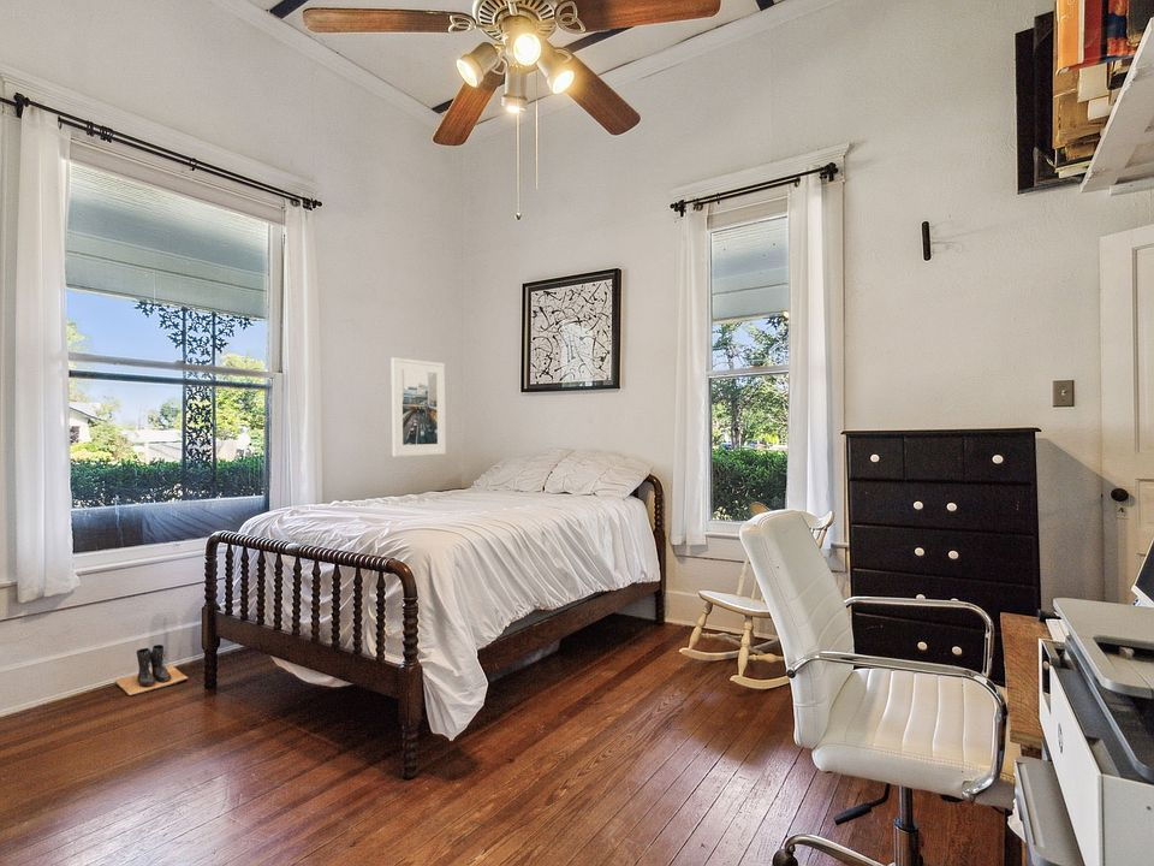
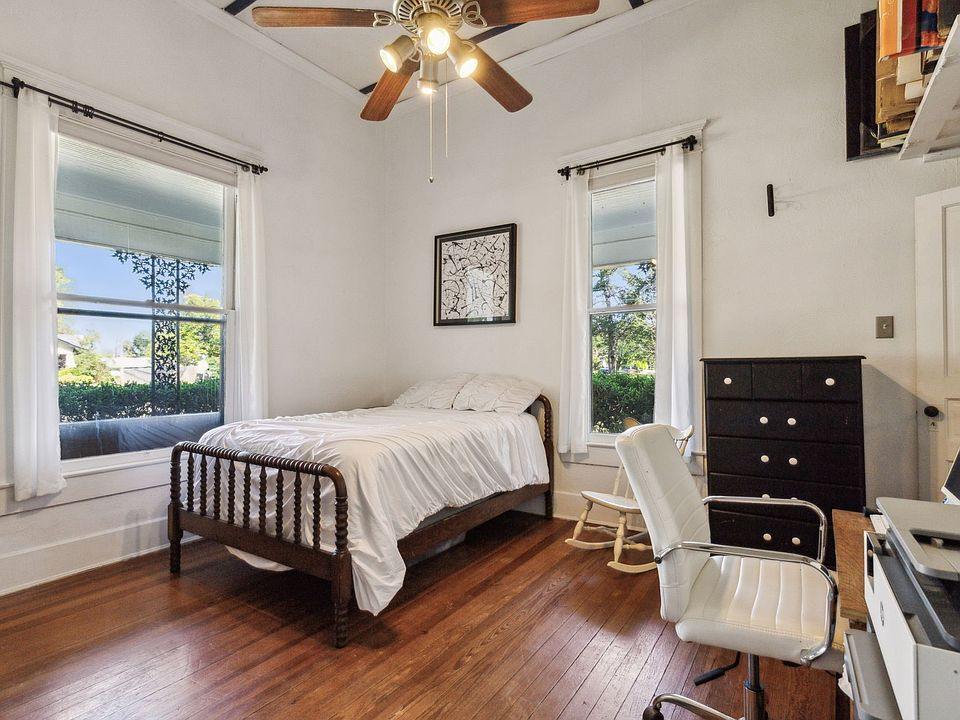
- boots (151, 665)
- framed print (420, 408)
